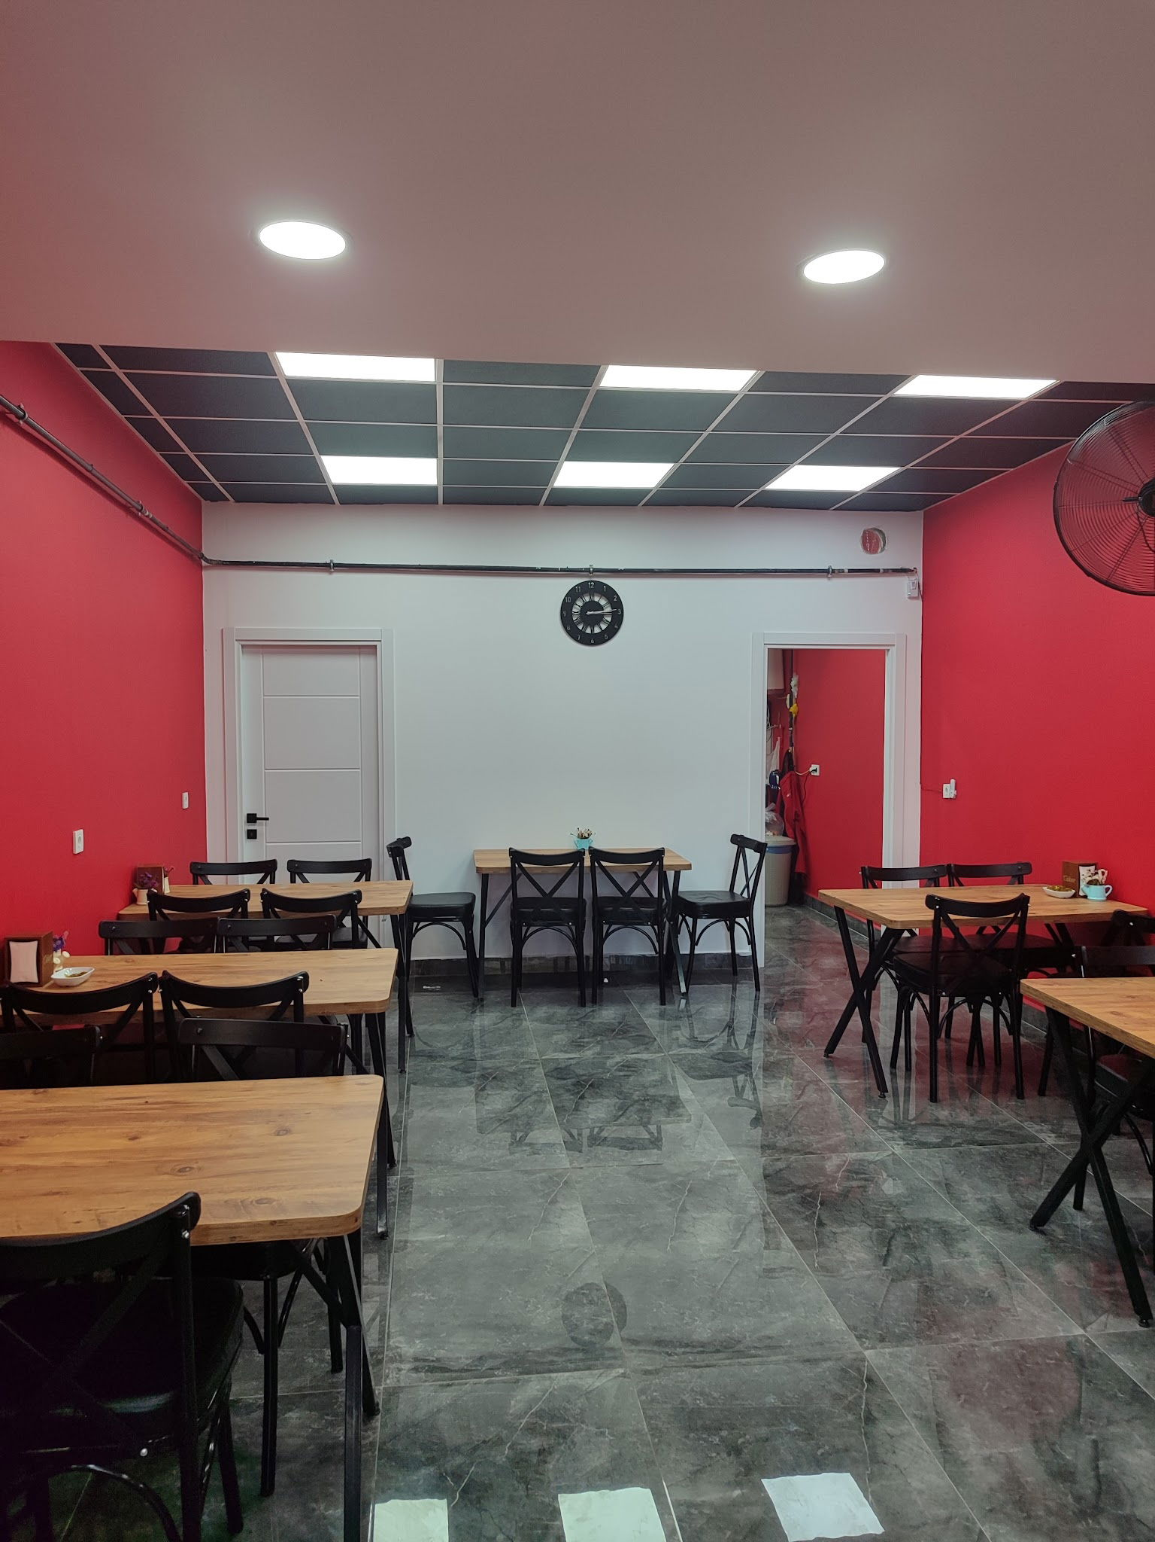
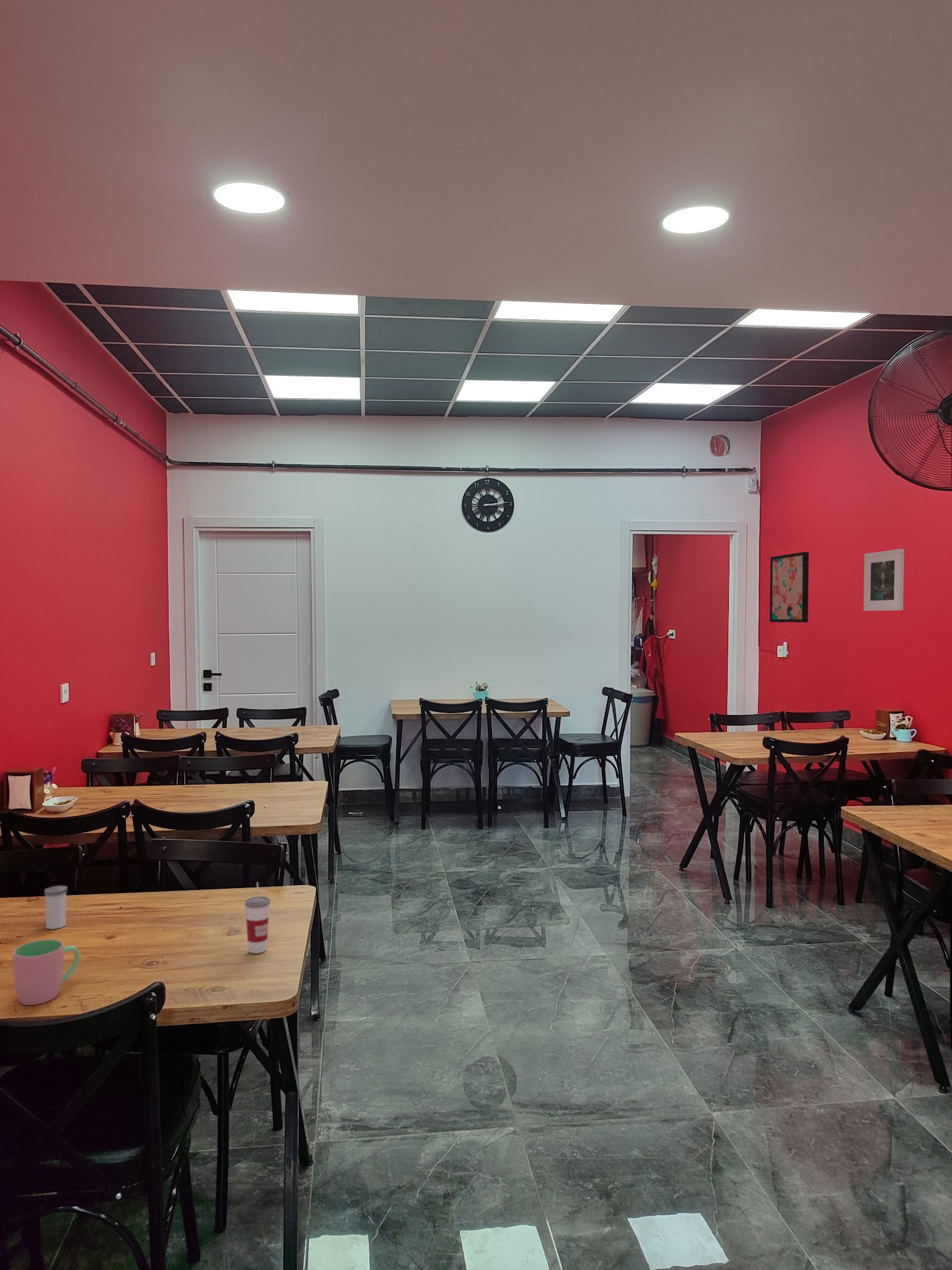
+ cup (47, 970)
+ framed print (883, 580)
+ salt shaker (56, 907)
+ cup (257, 917)
+ wall art (788, 588)
